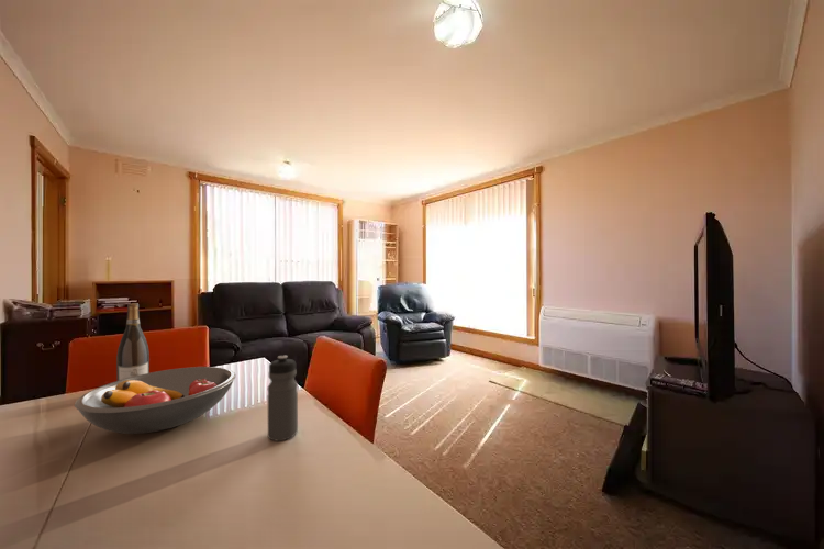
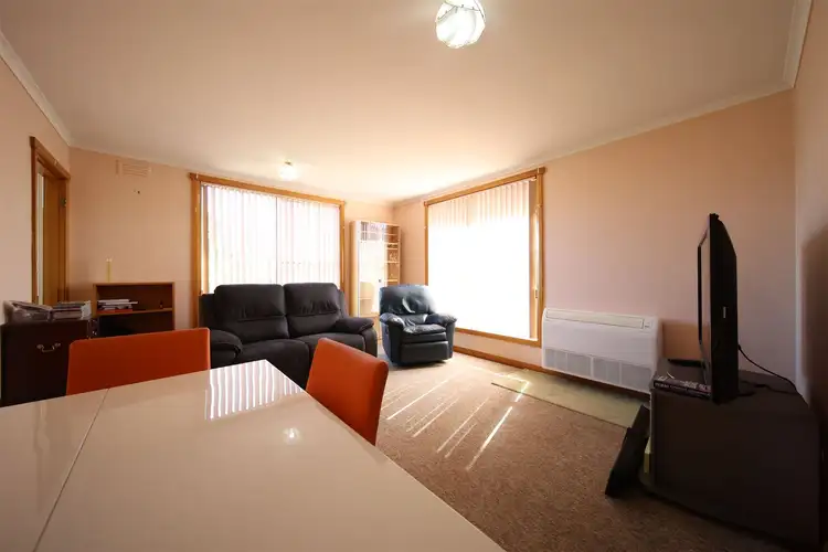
- fruit bowl (165, 396)
- water bottle (282, 394)
- wine bottle (133, 346)
